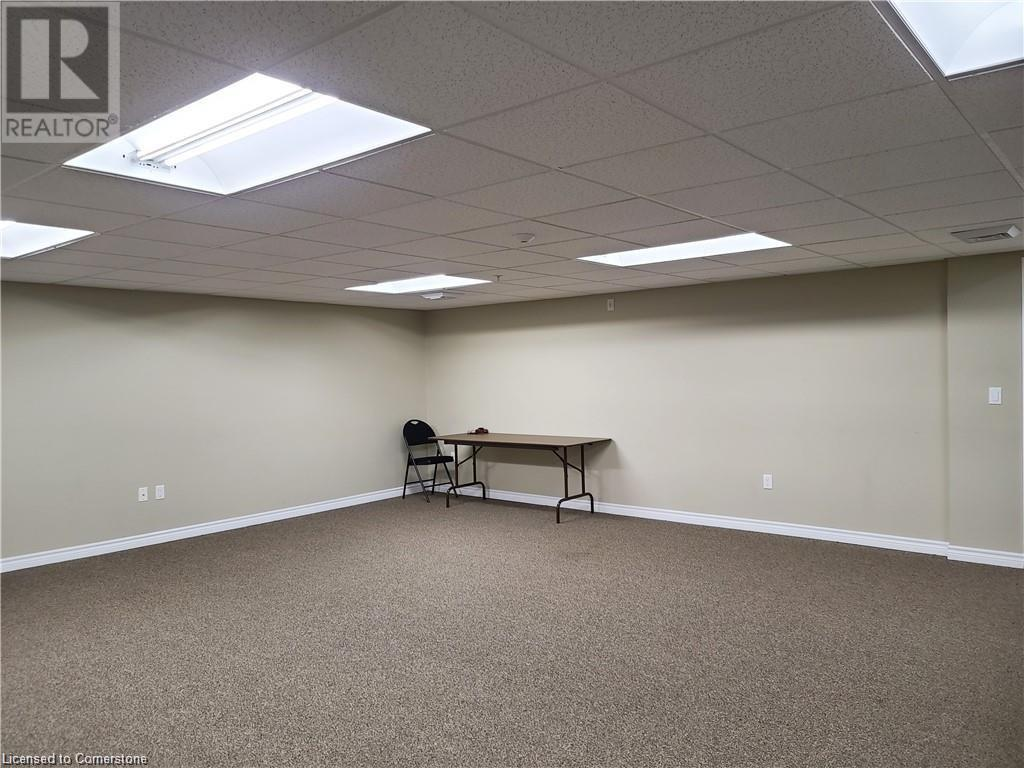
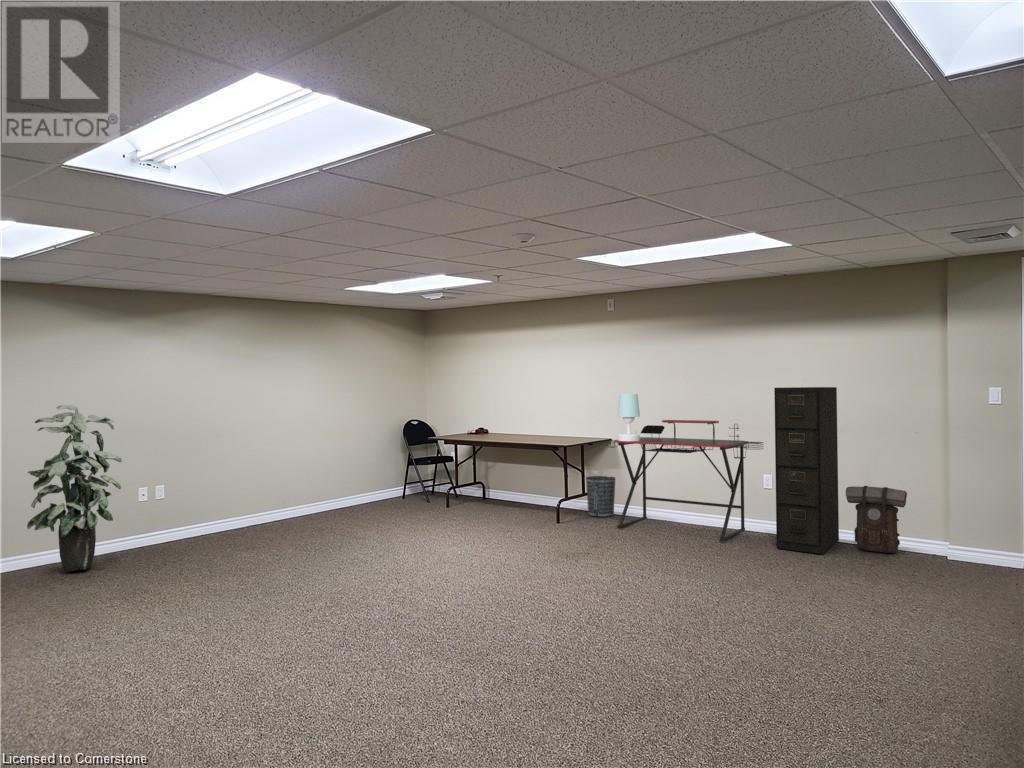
+ table lamp (628, 417)
+ backpack (877, 517)
+ filing cabinet (806, 466)
+ indoor plant (72, 487)
+ wastebasket (600, 496)
+ desk (680, 452)
